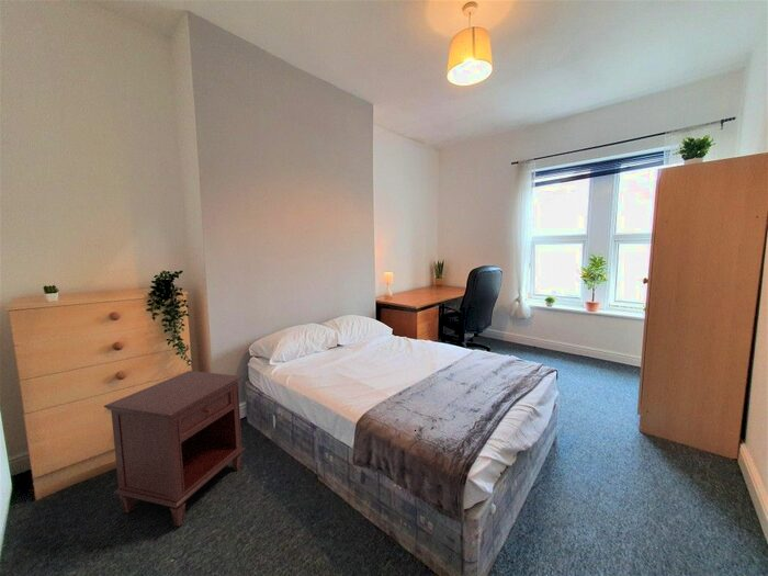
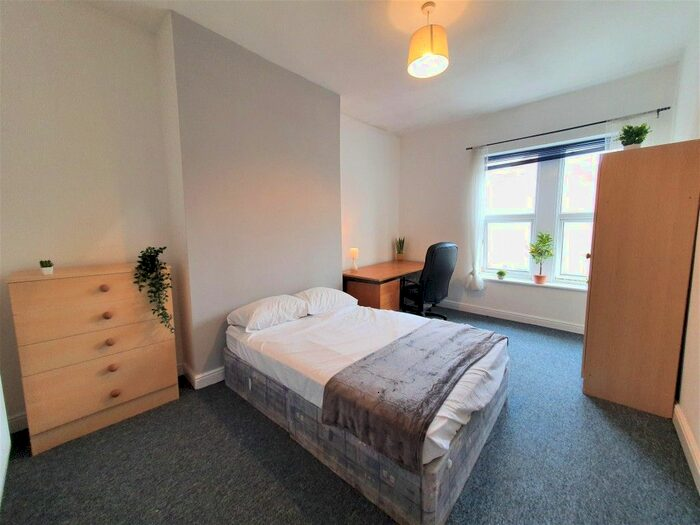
- nightstand (184, 439)
